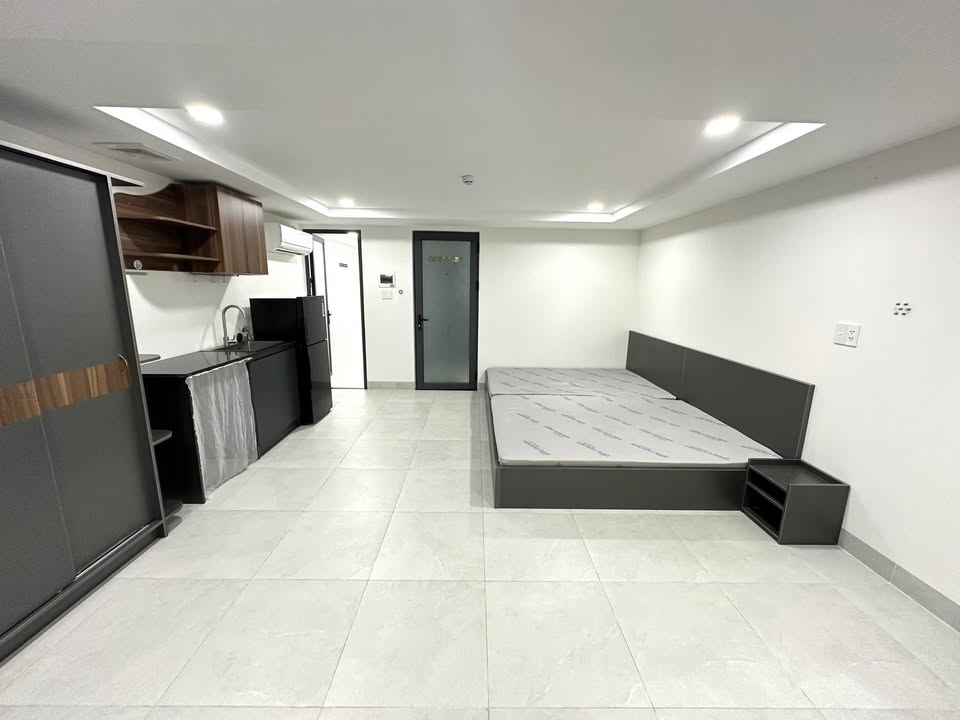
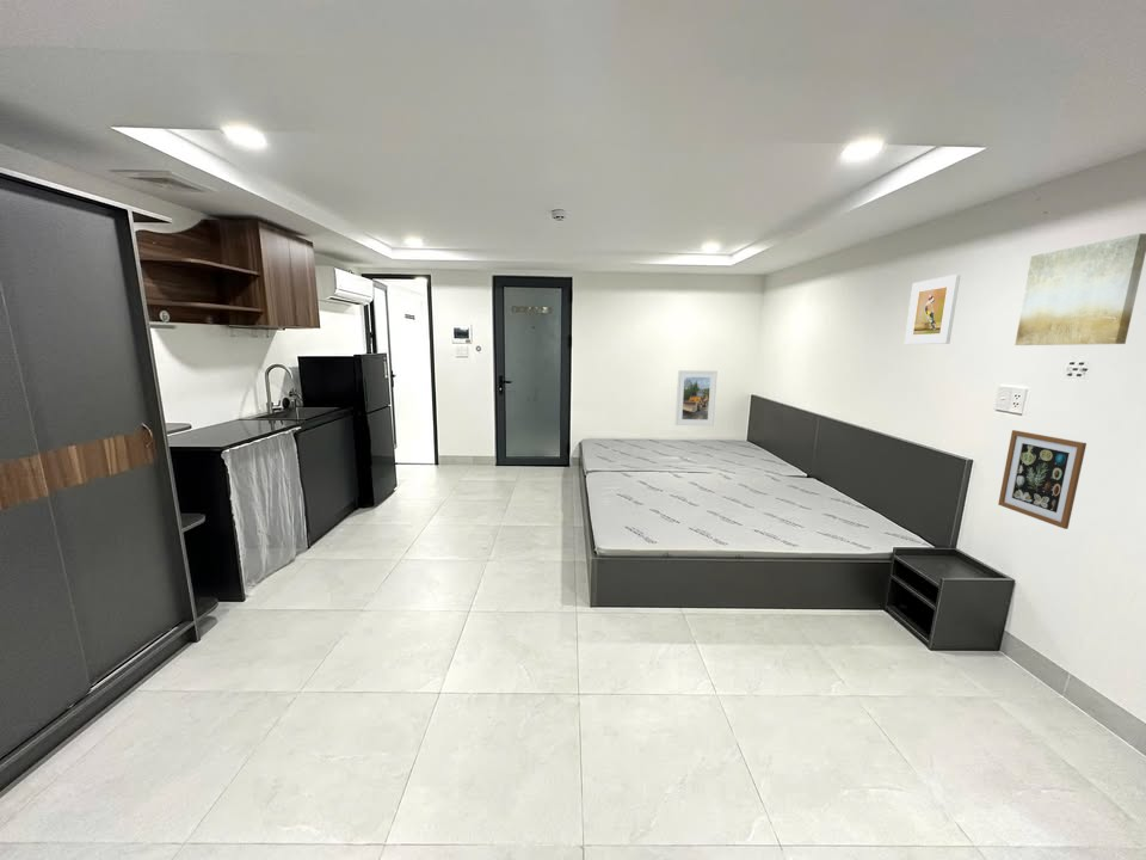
+ wall art (1073, 296)
+ wall art (1037, 477)
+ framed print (696, 398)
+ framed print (930, 312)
